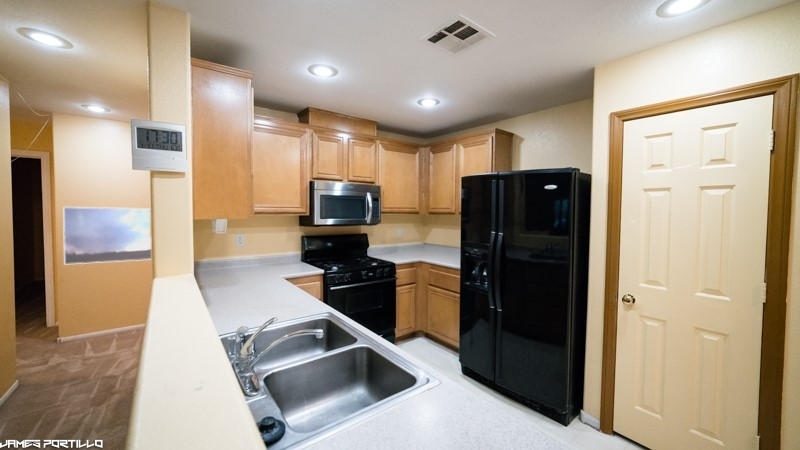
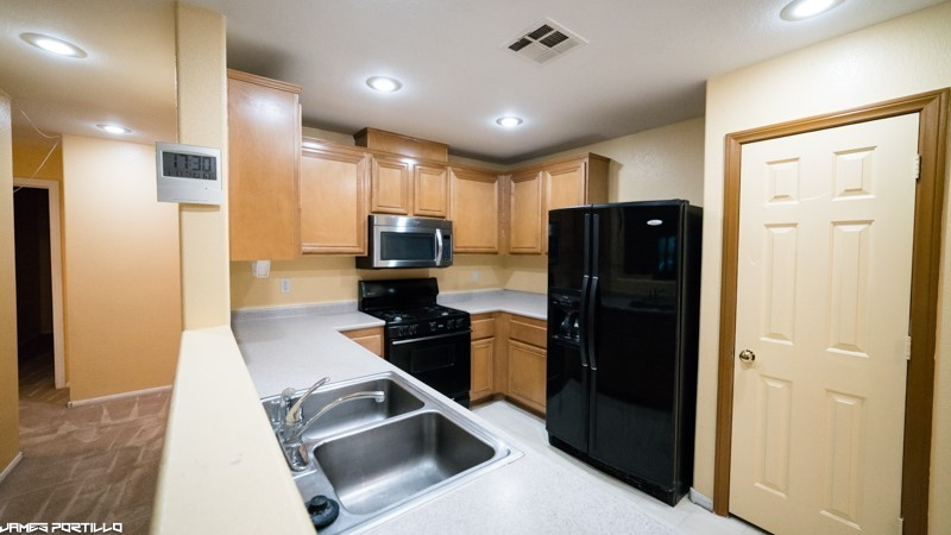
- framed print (120, 234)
